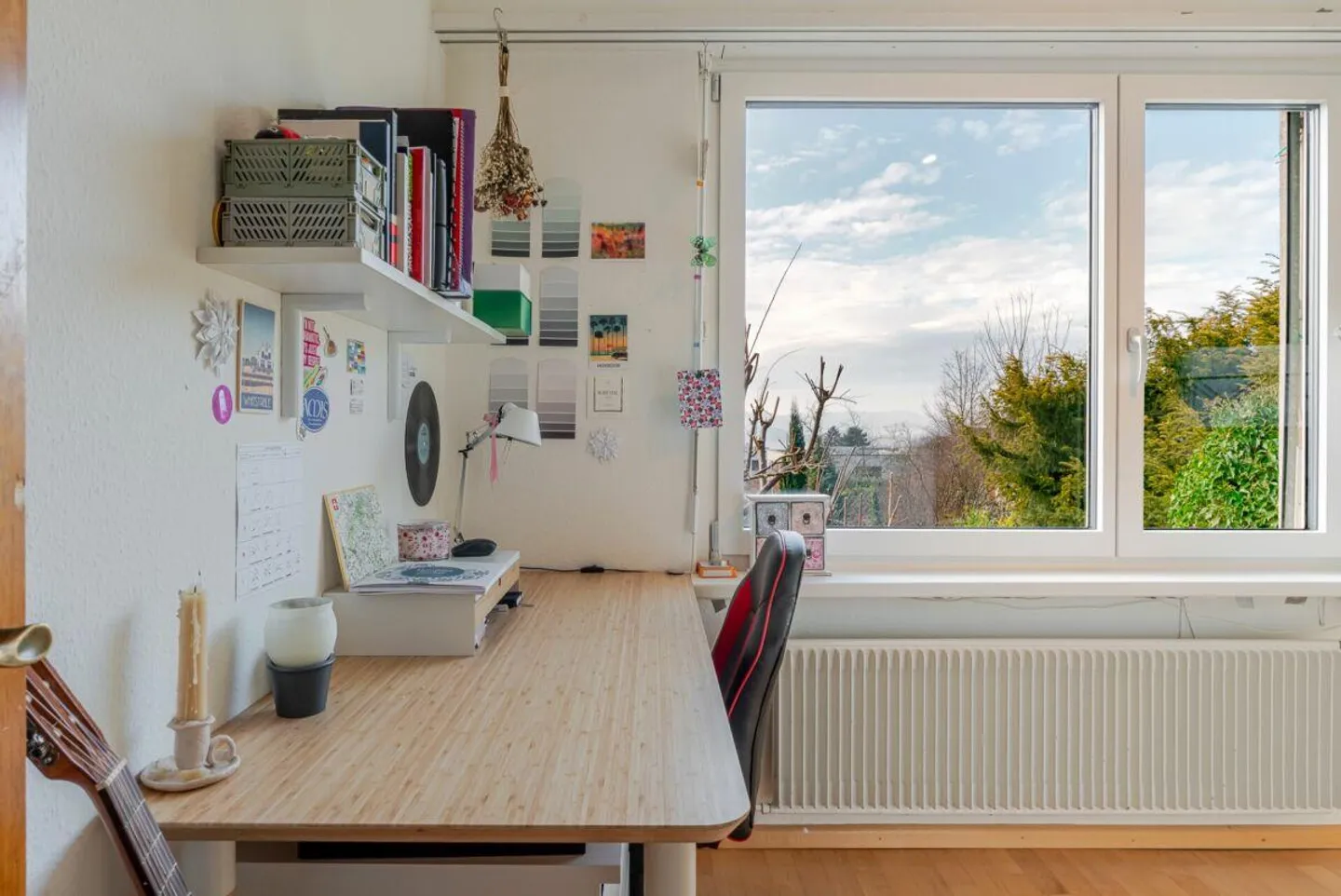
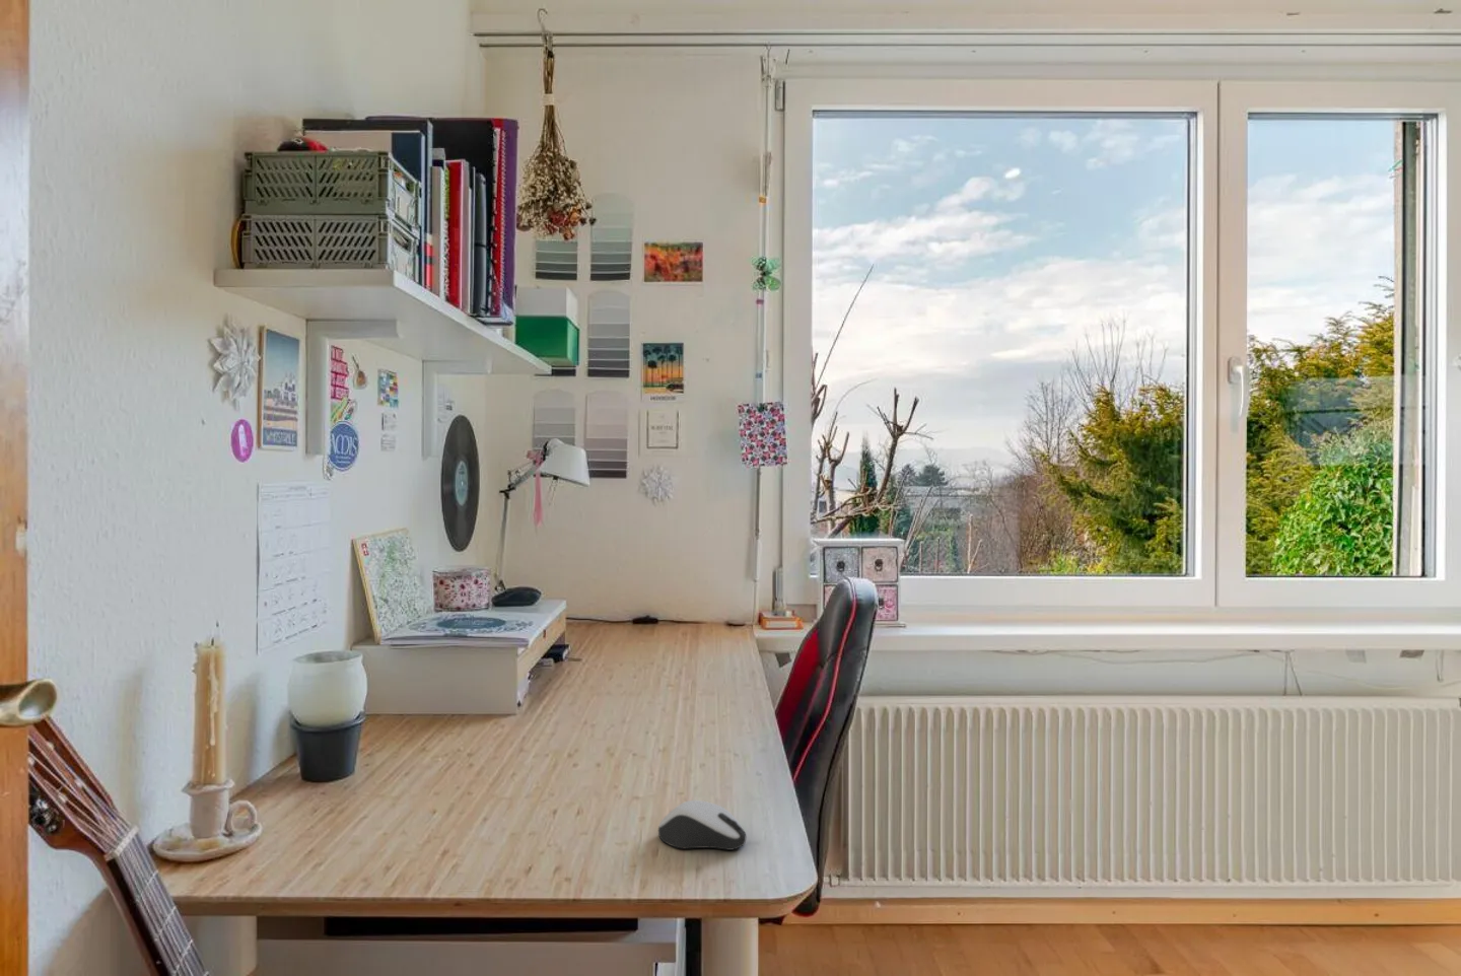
+ computer mouse (701, 822)
